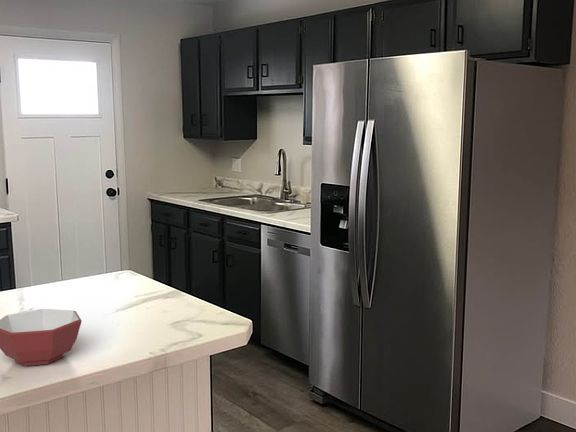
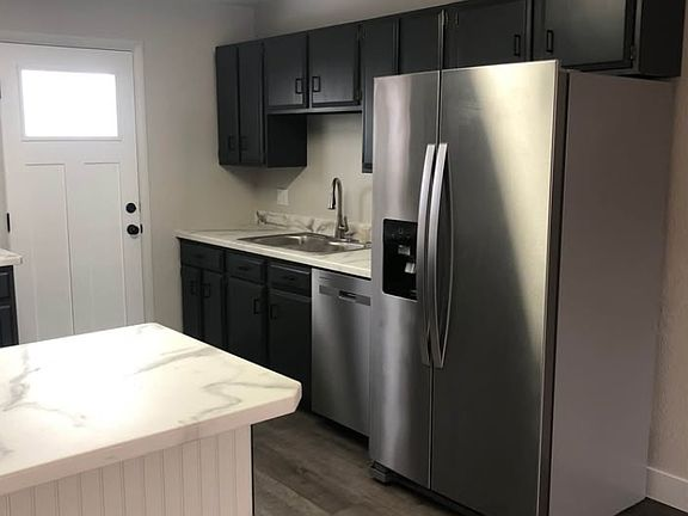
- bowl (39, 339)
